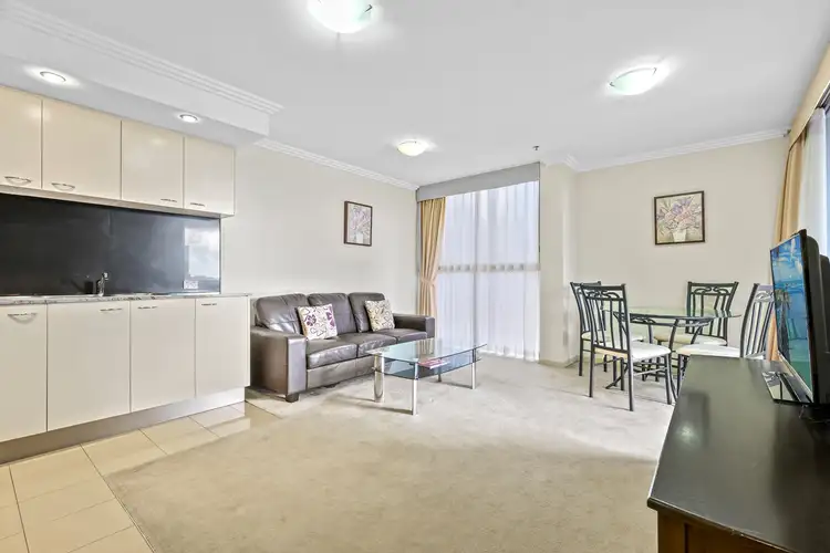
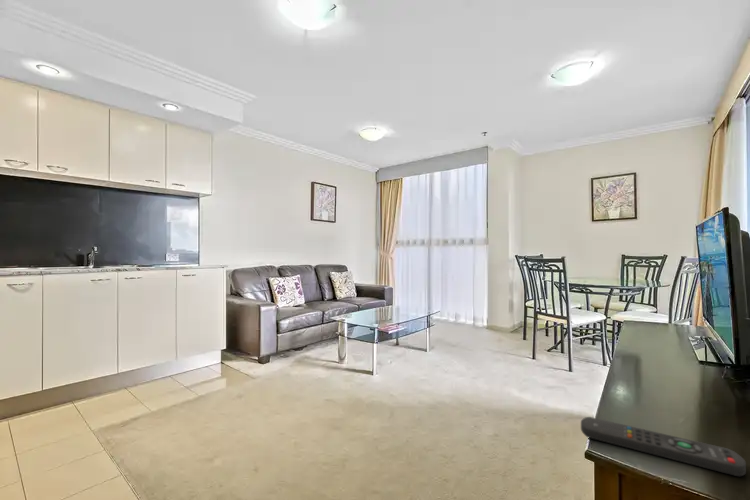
+ remote control (654, 442)
